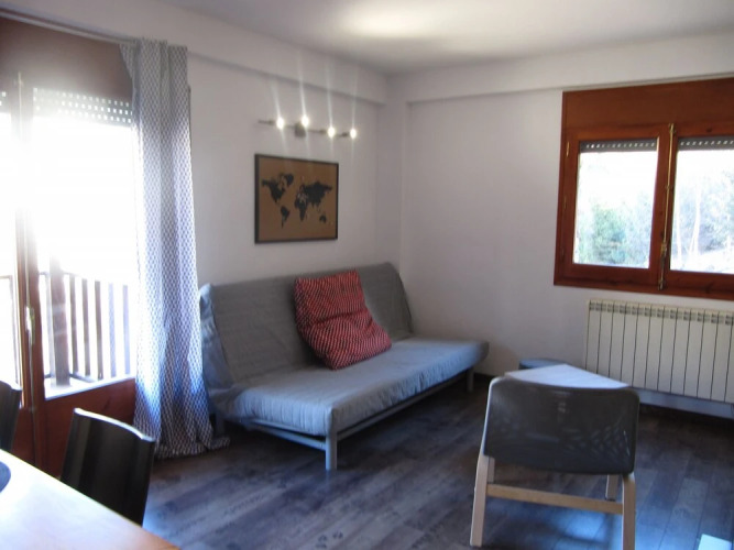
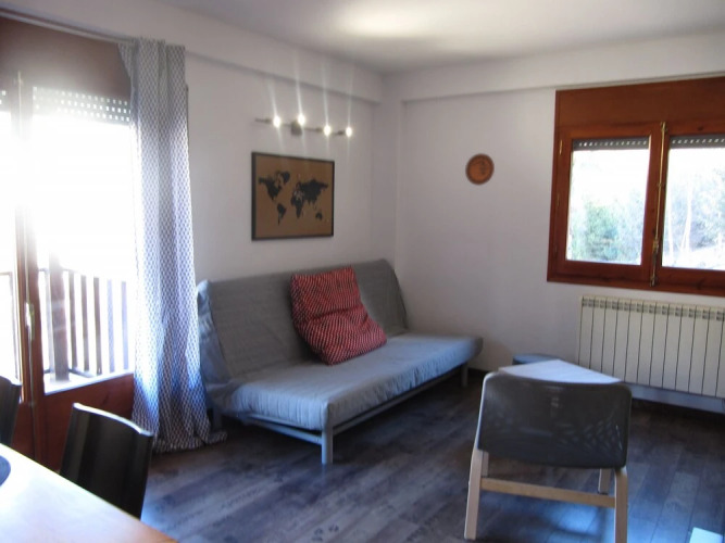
+ decorative plate (479, 169)
